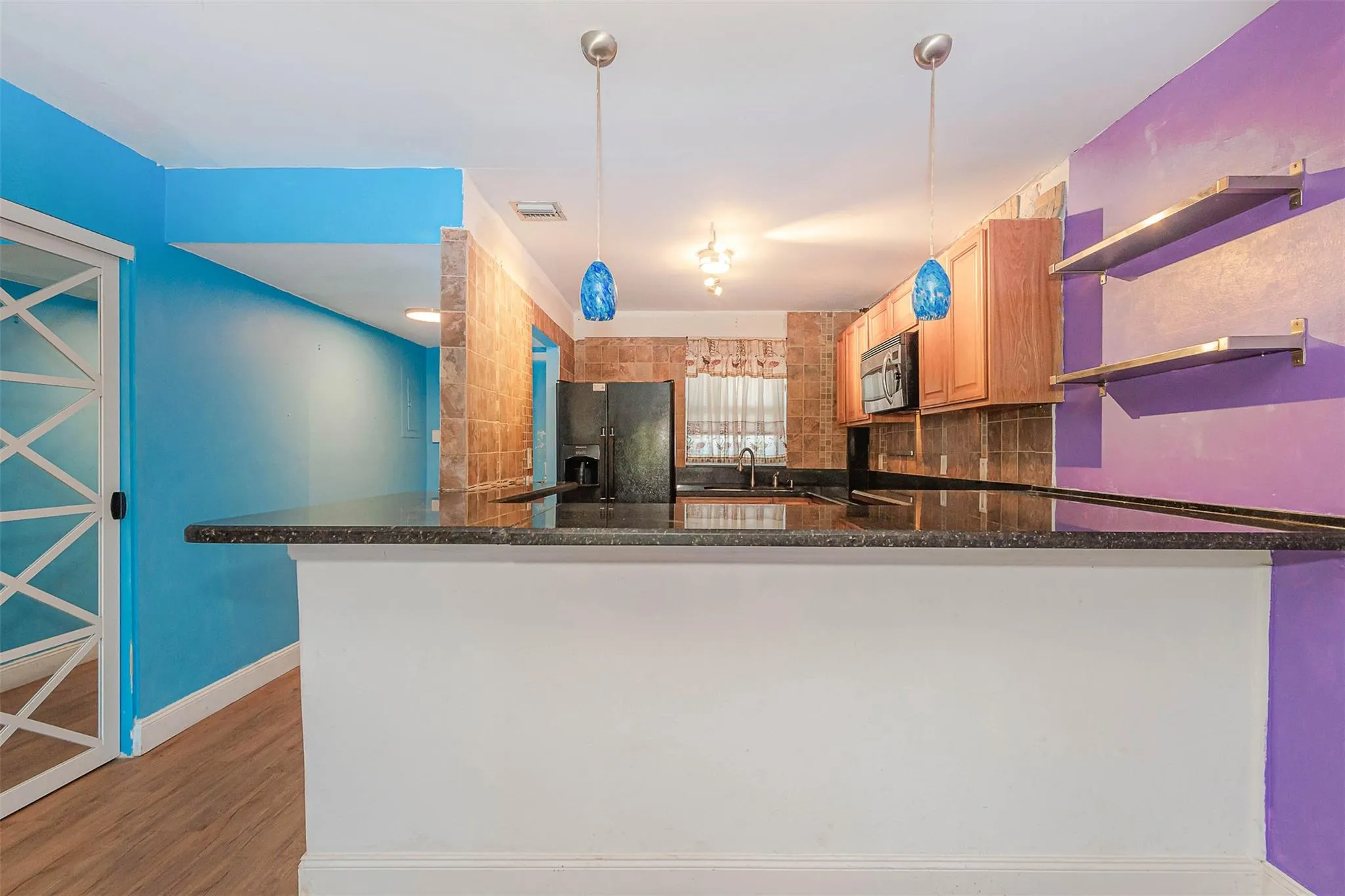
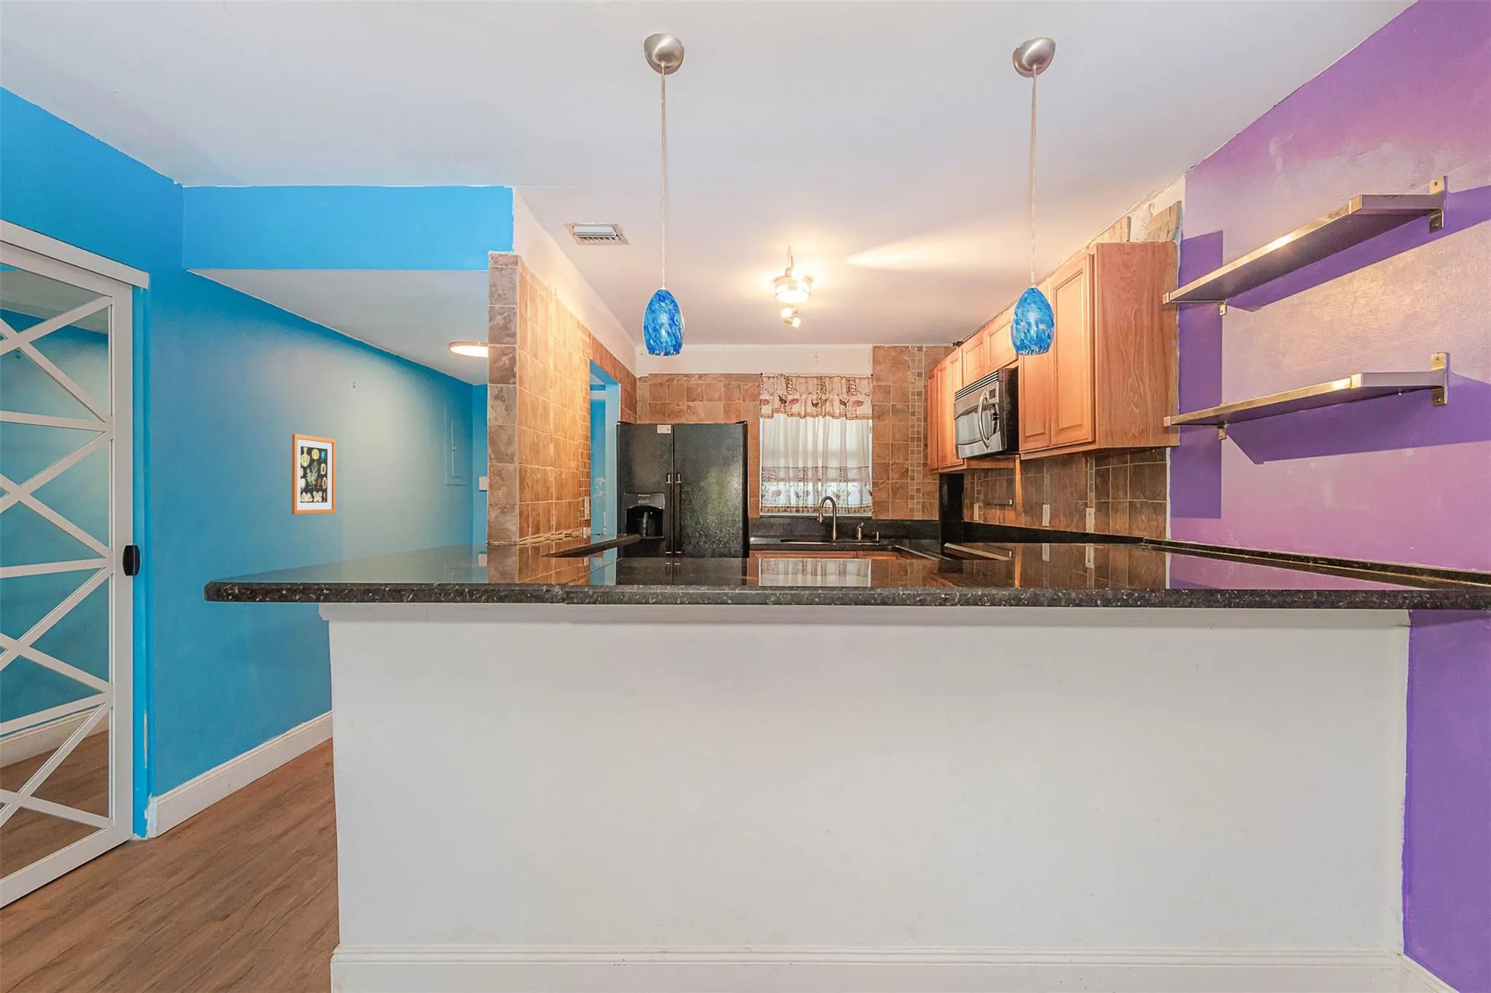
+ wall art (315, 475)
